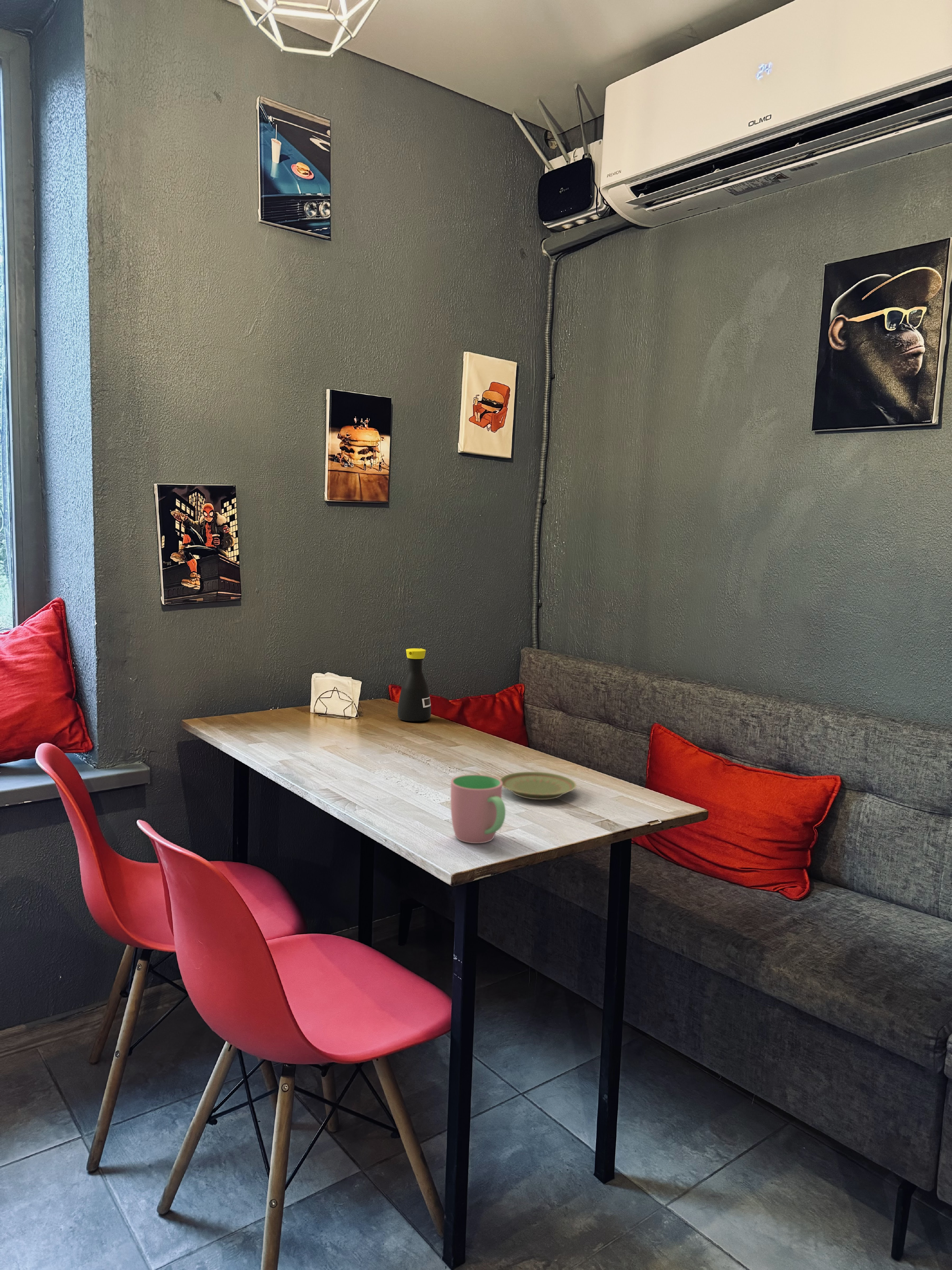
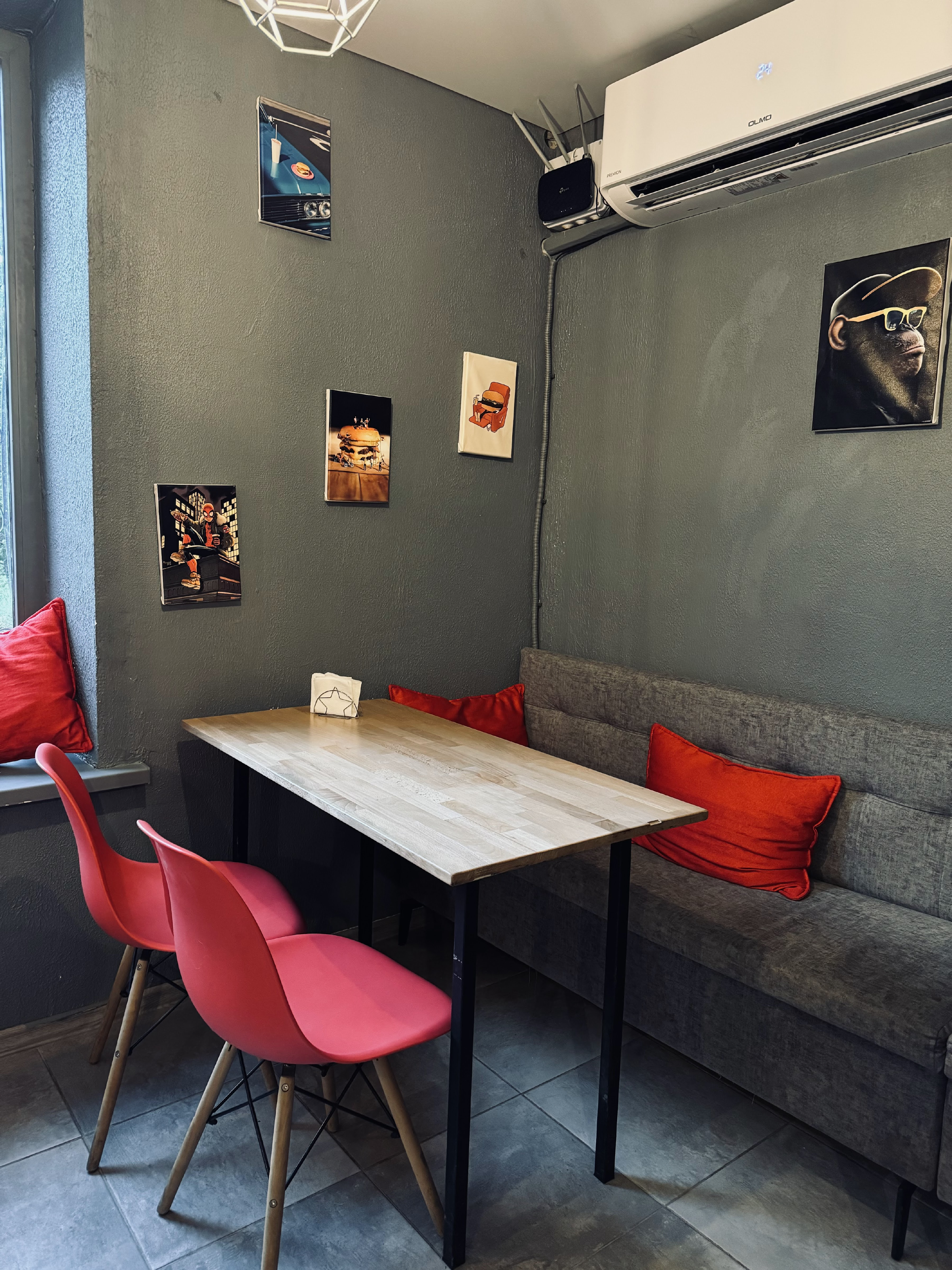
- plate (537, 787)
- cup (481, 812)
- bottle (415, 684)
